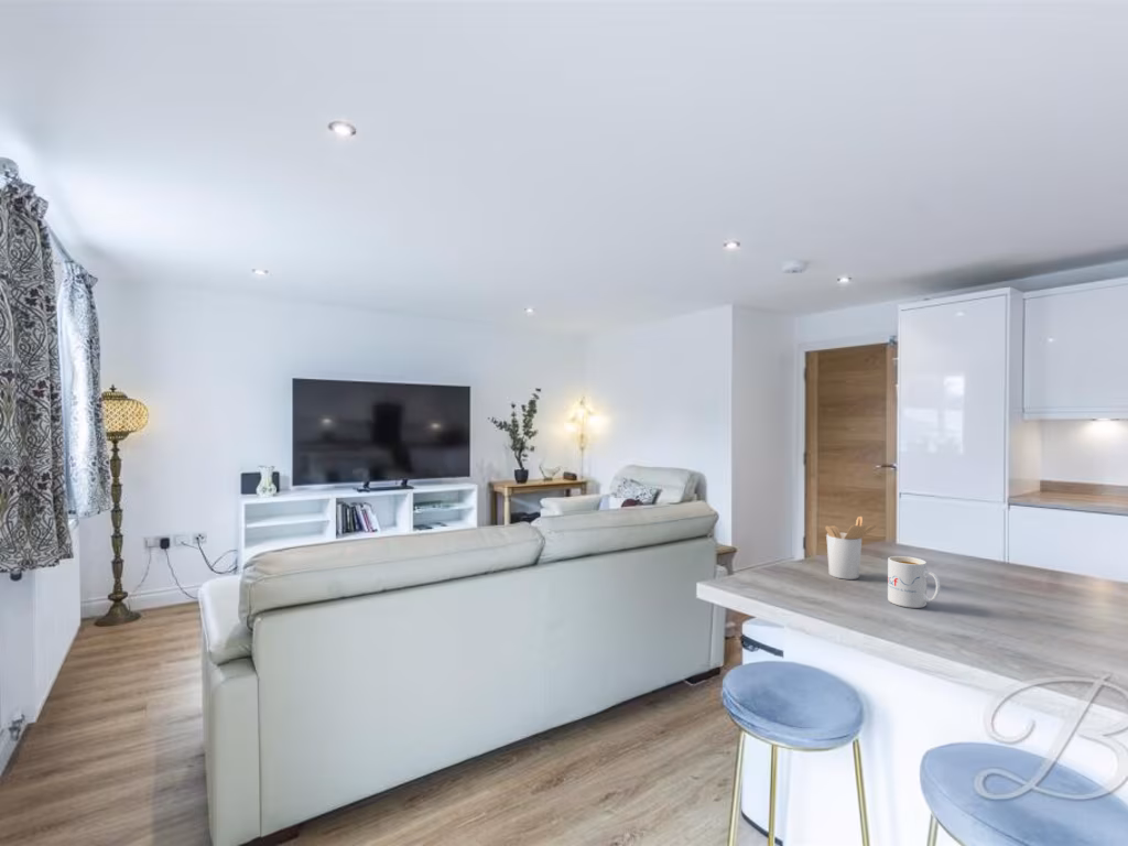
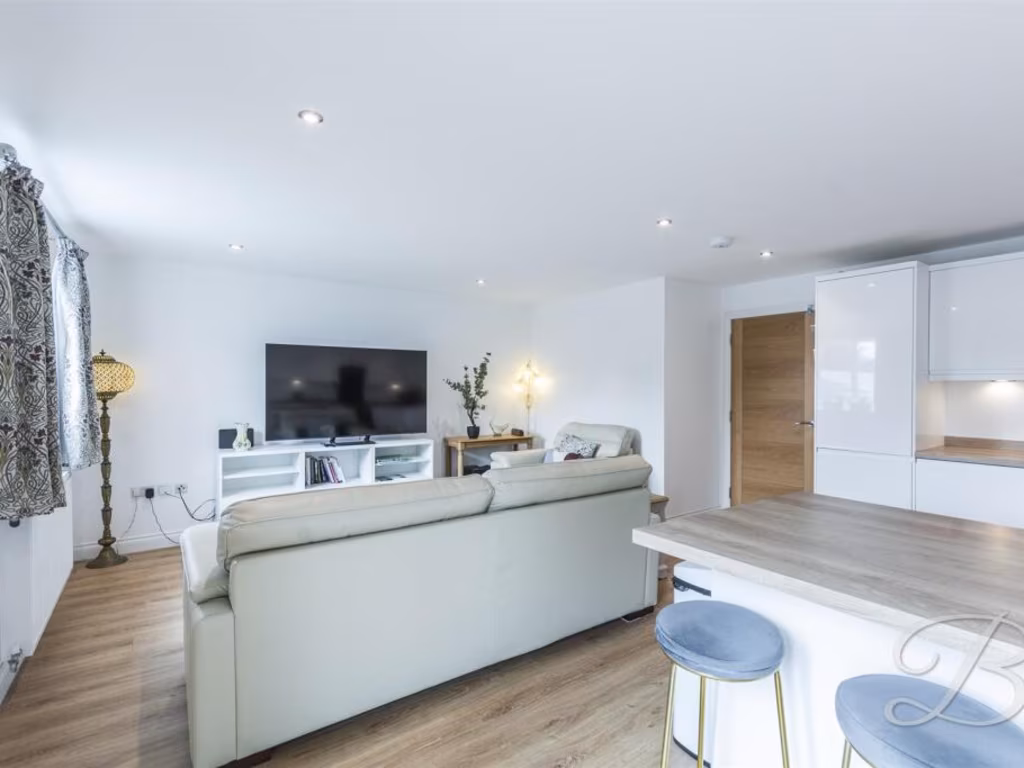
- mug (913, 583)
- utensil holder (849, 547)
